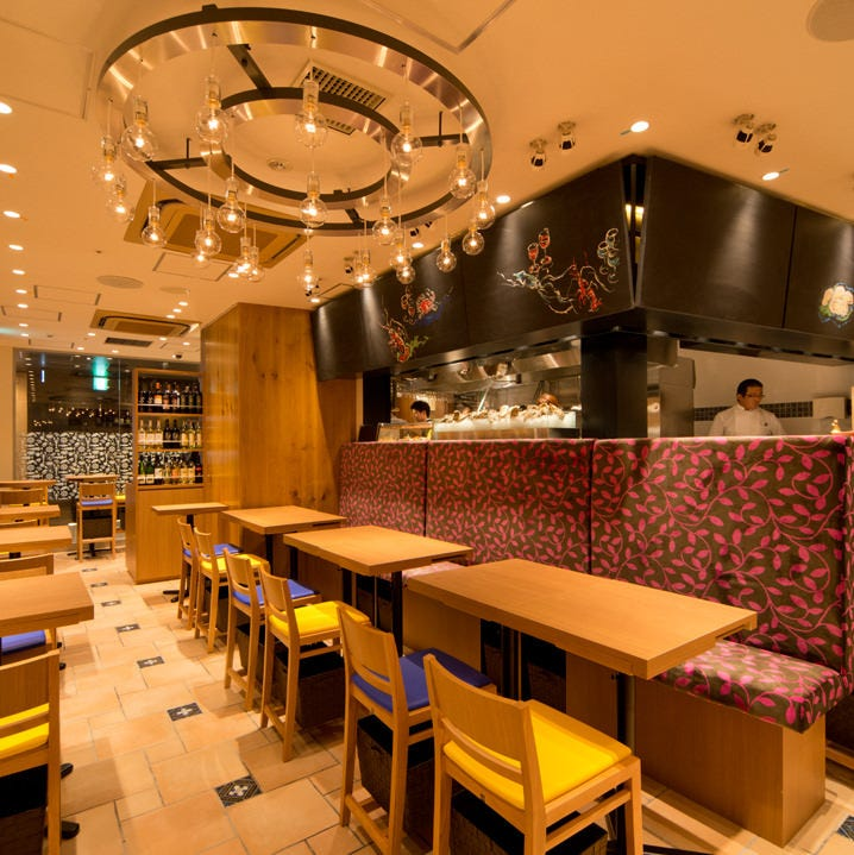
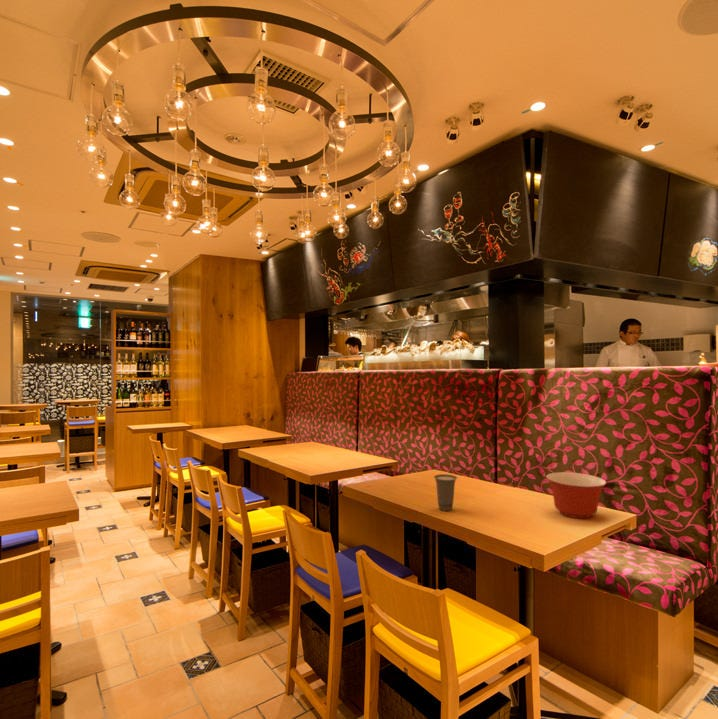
+ mixing bowl (575, 496)
+ cup (445, 493)
